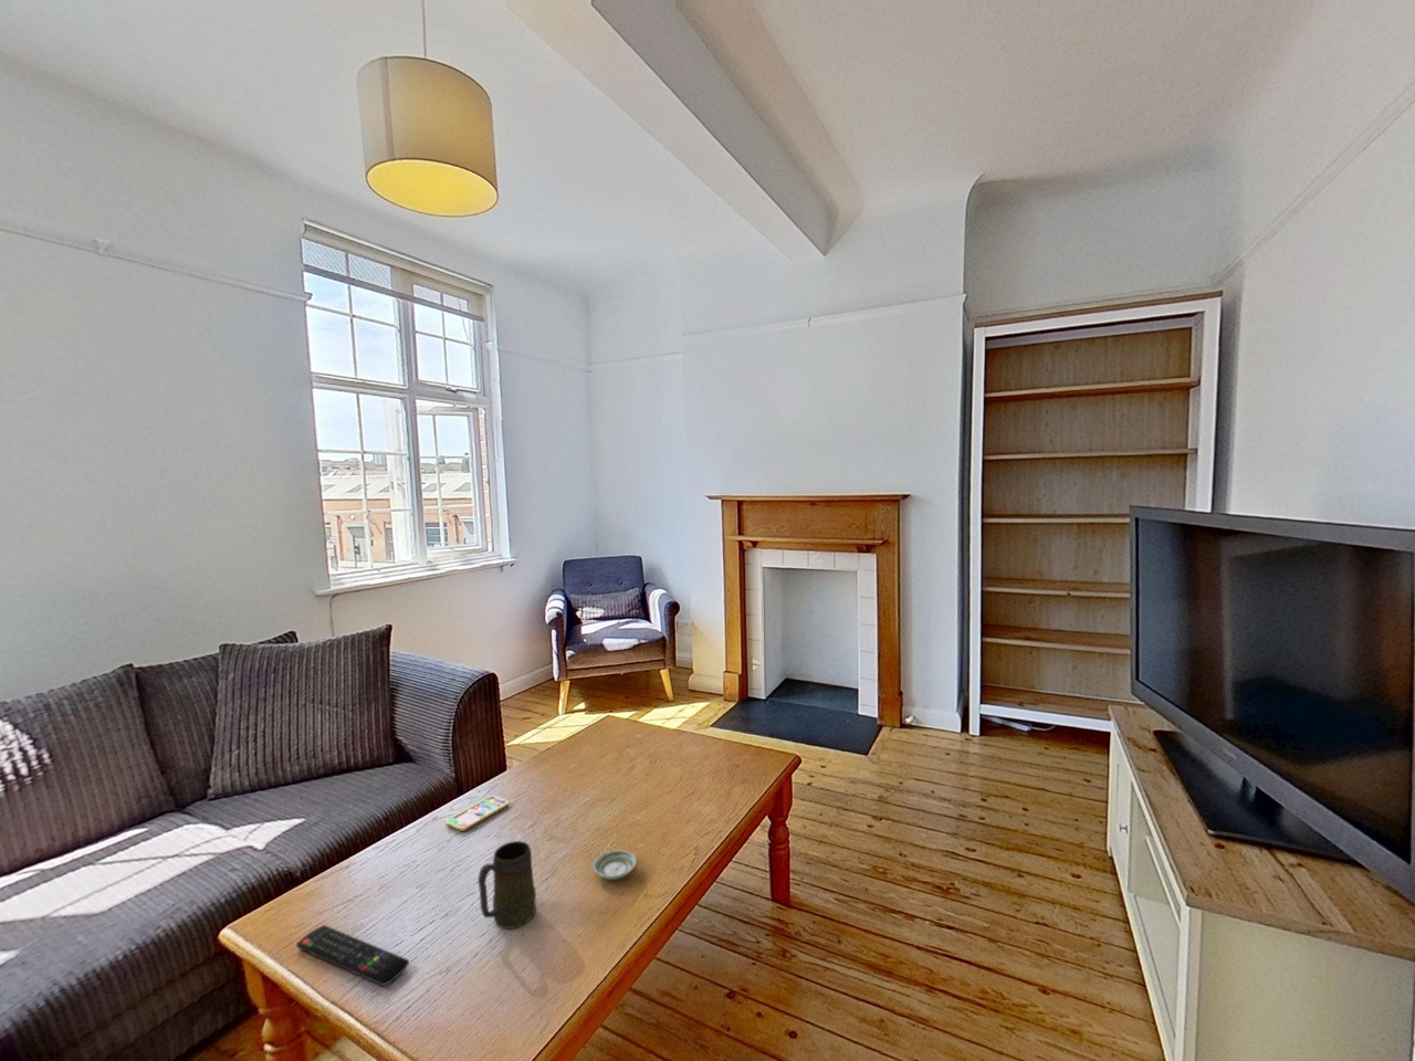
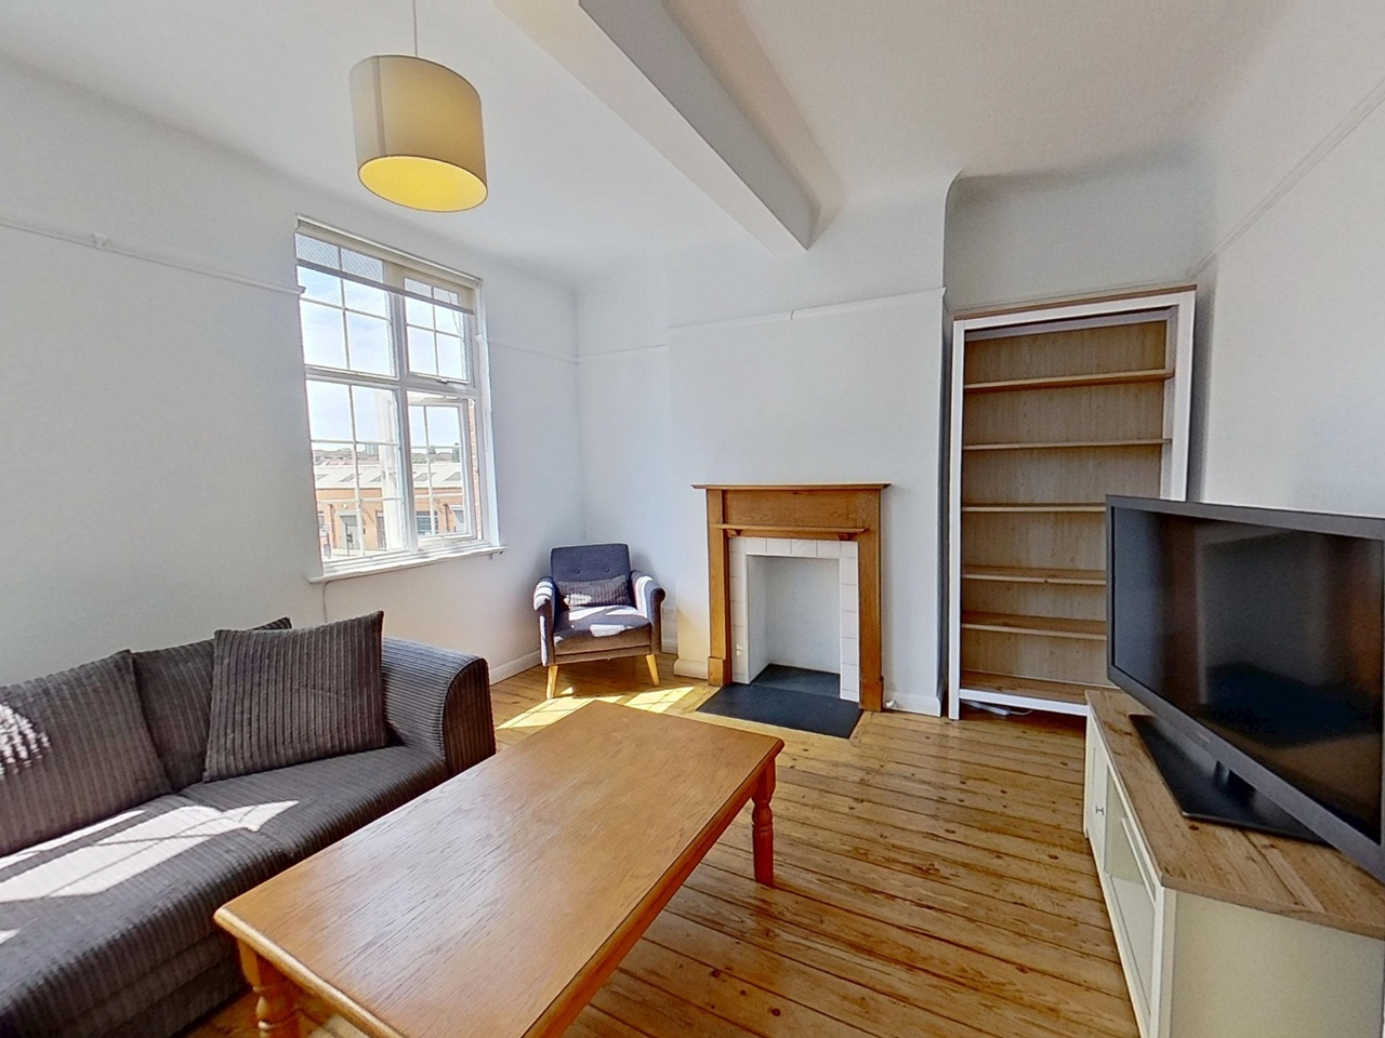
- saucer (615, 866)
- mug (505, 886)
- smartphone (478, 812)
- remote control (351, 954)
